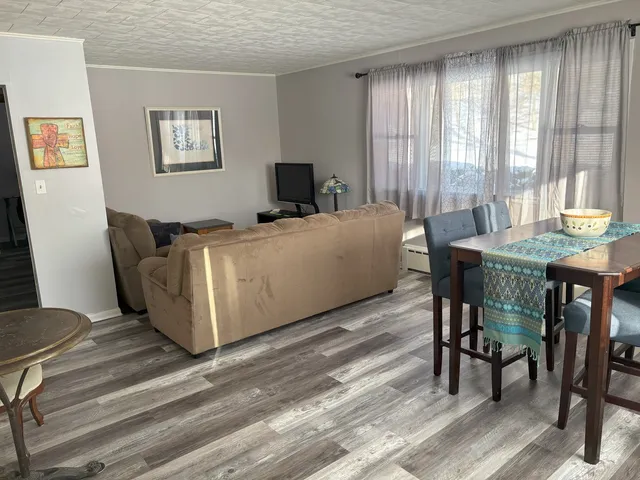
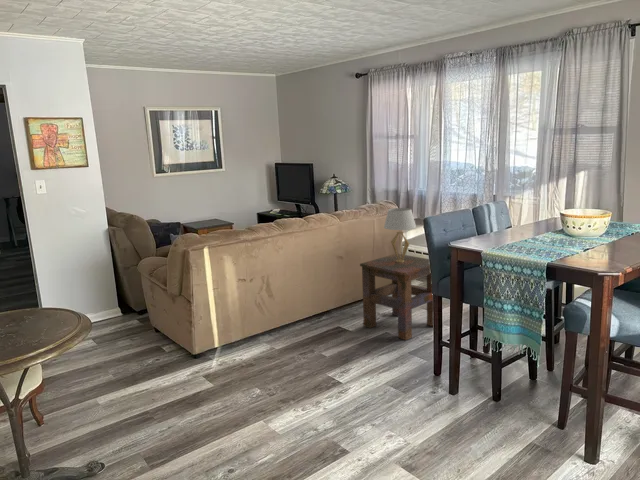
+ side table (401, 294)
+ table lamp (398, 234)
